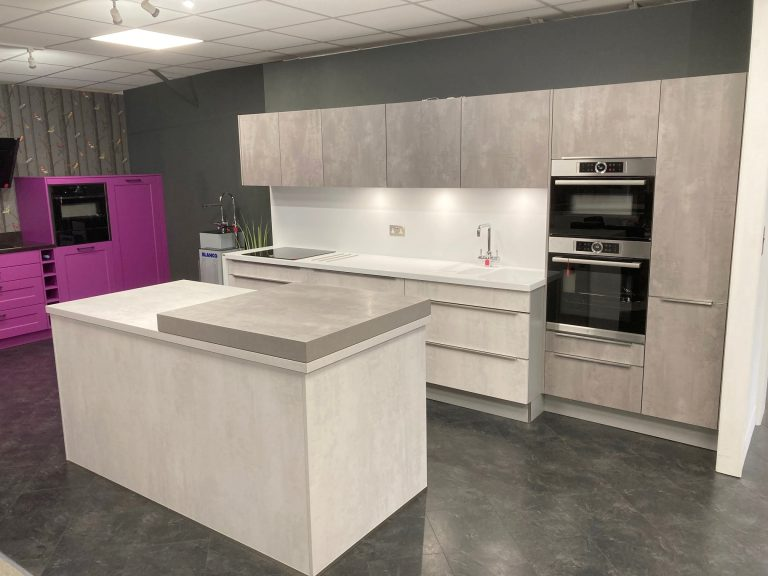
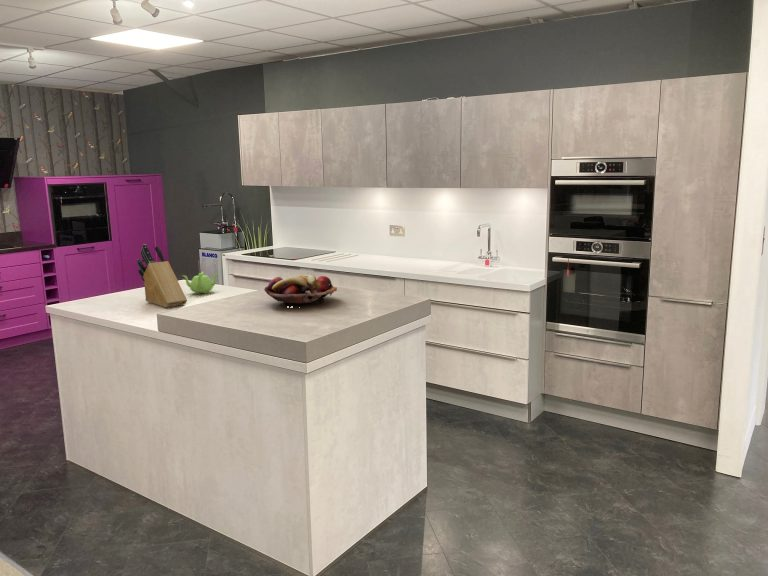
+ teapot (200, 283)
+ knife block (160, 274)
+ fruit basket (301, 288)
